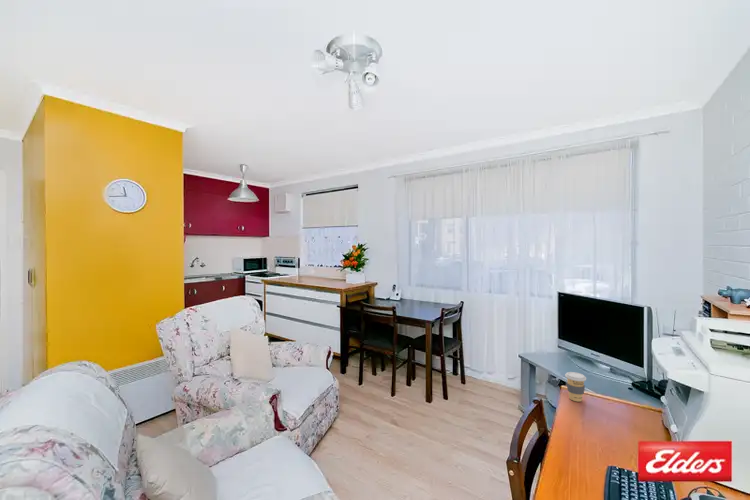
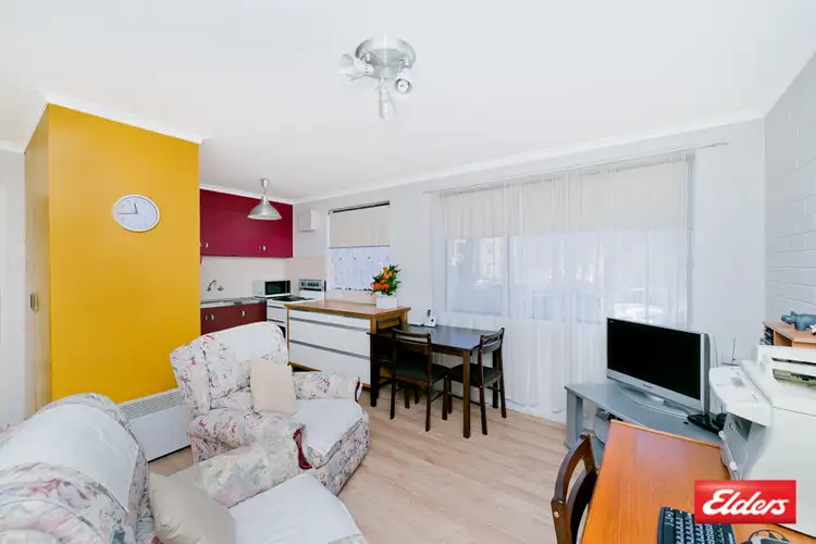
- coffee cup (575, 386)
